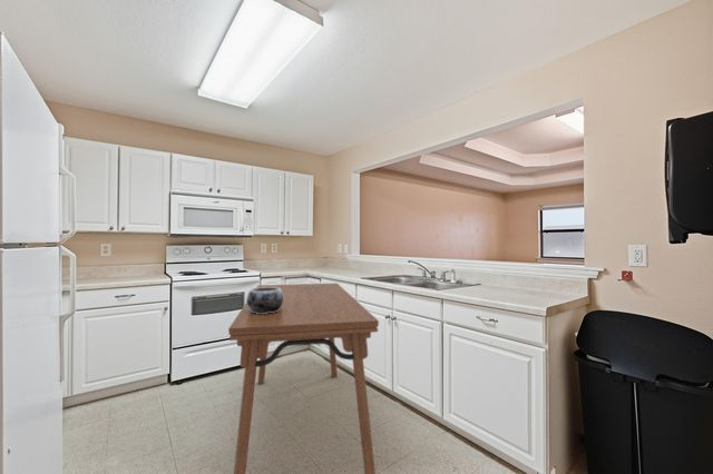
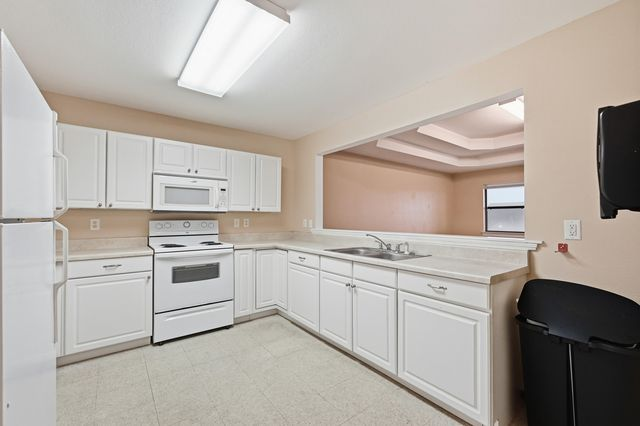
- dining table (301, 344)
- decorative bowl (265, 299)
